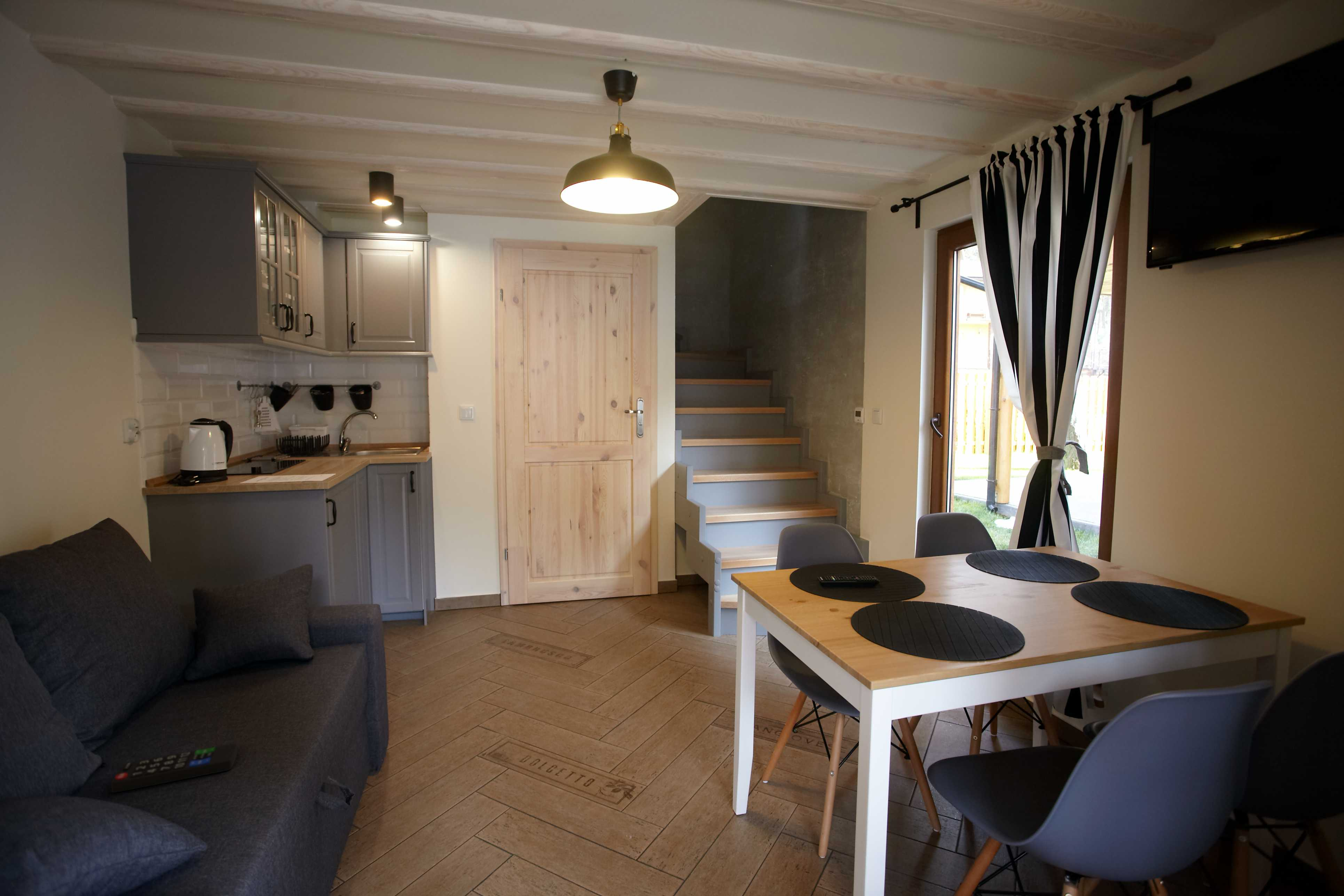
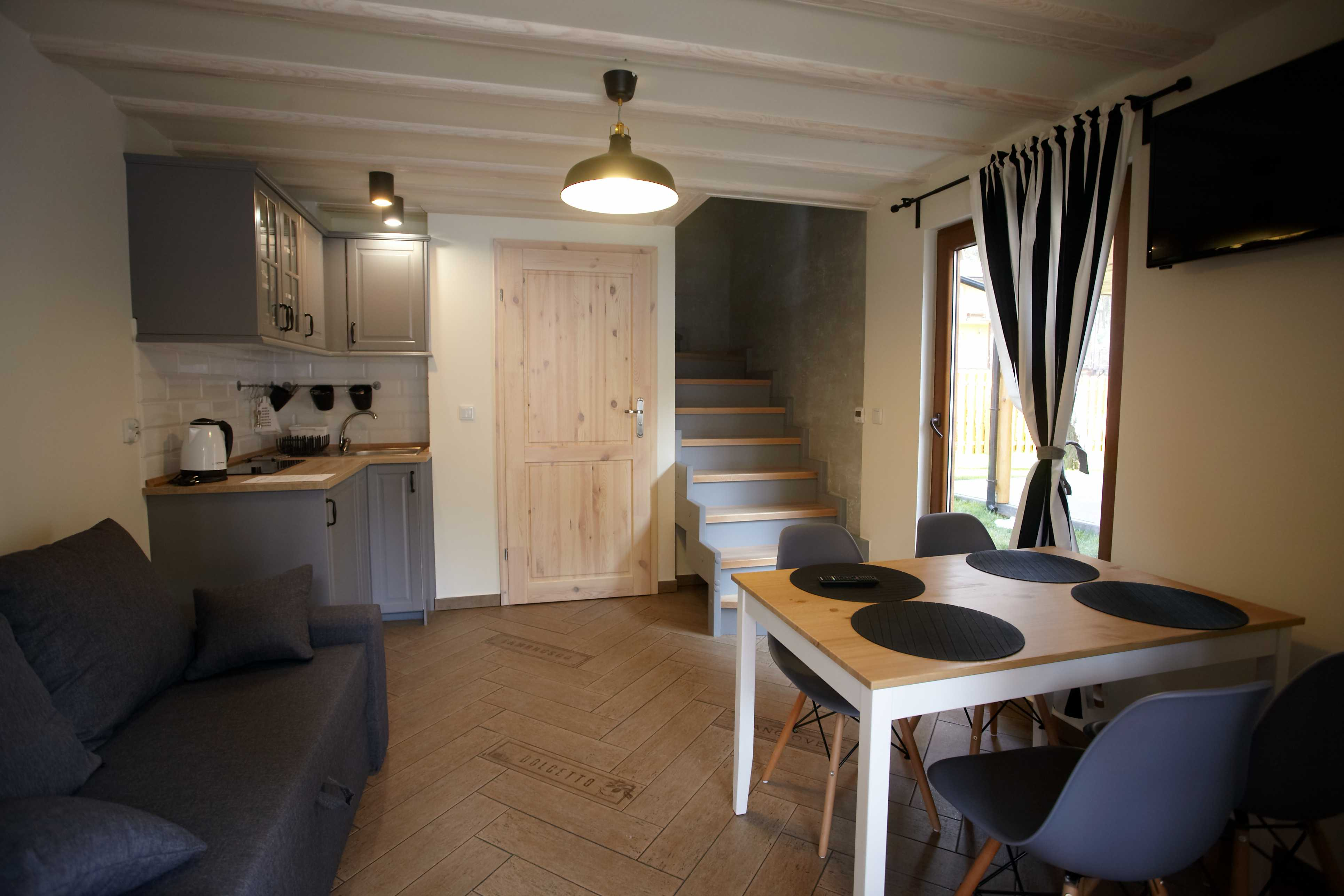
- remote control (178, 766)
